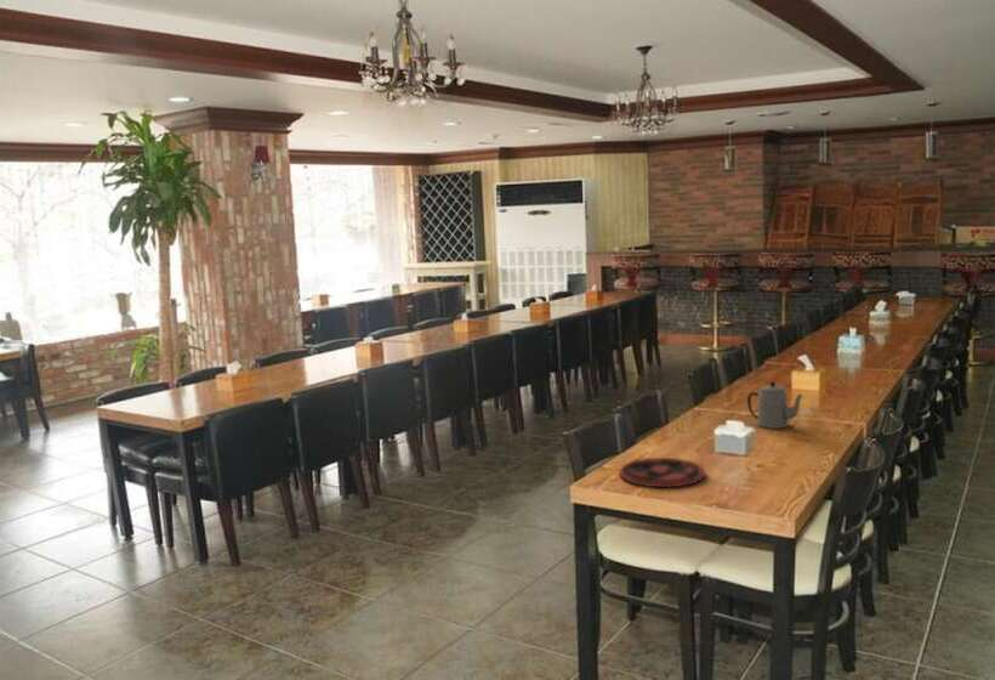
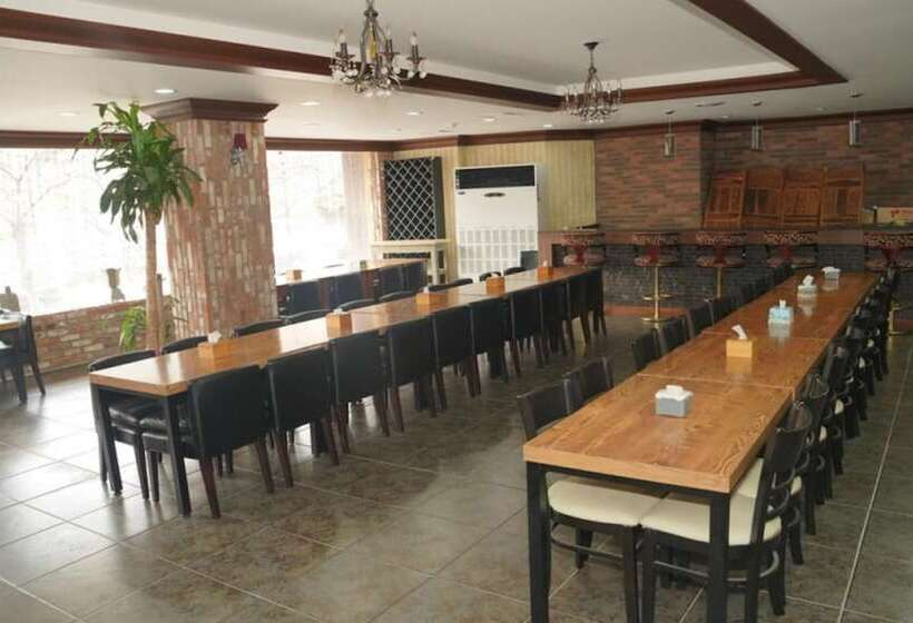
- teapot (774, 403)
- plate (661, 471)
